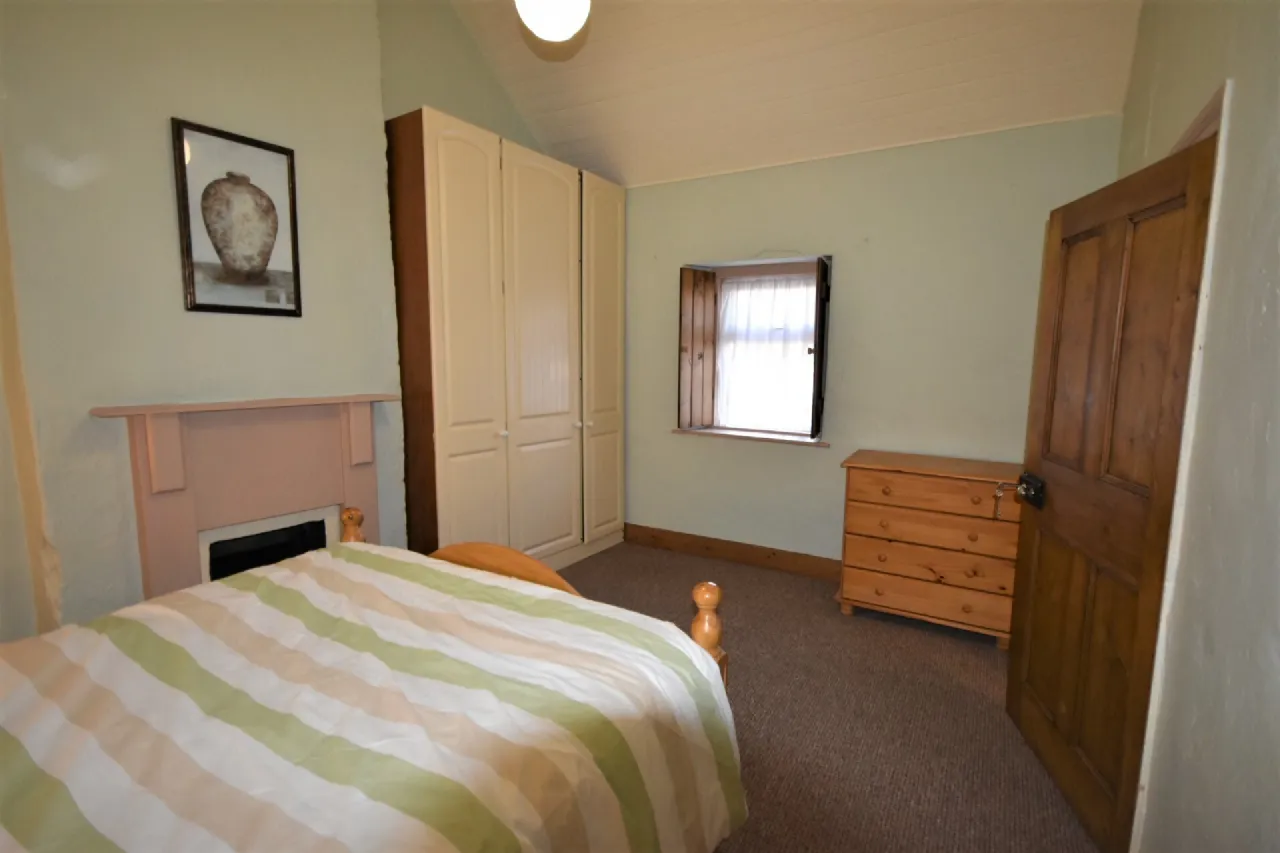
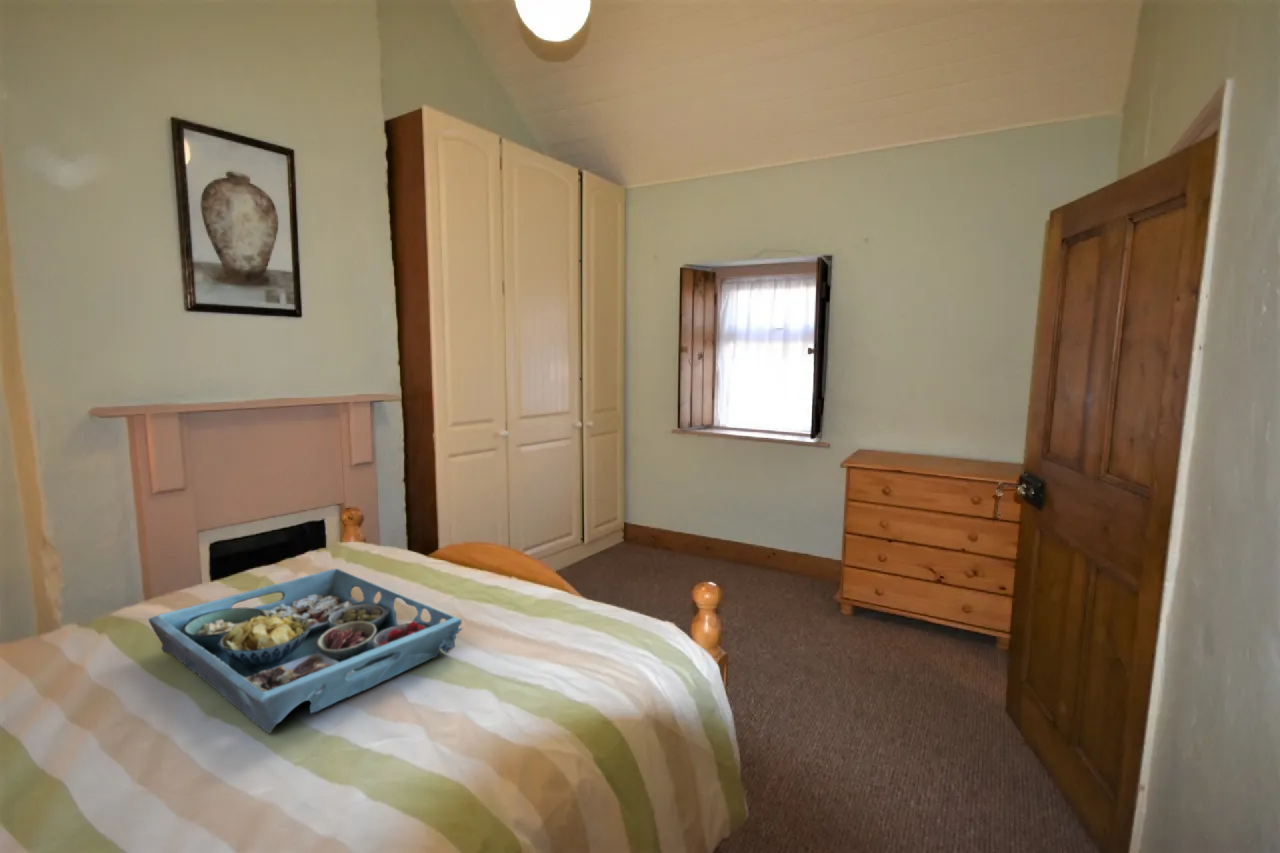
+ serving tray (306, 633)
